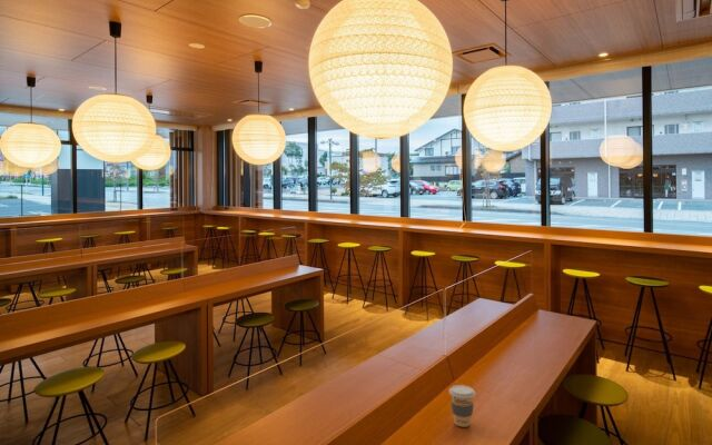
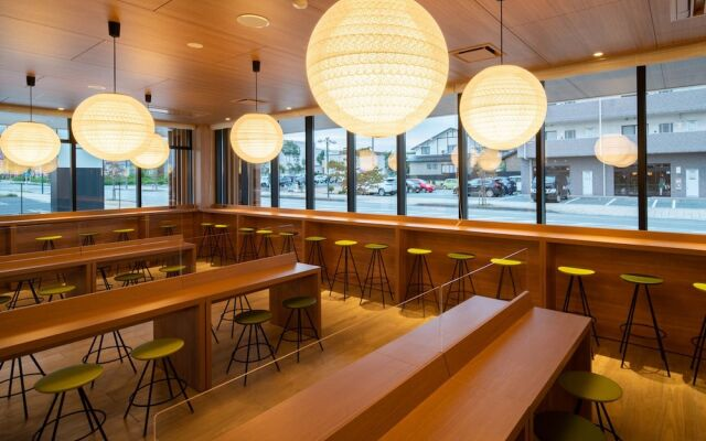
- coffee cup (462, 406)
